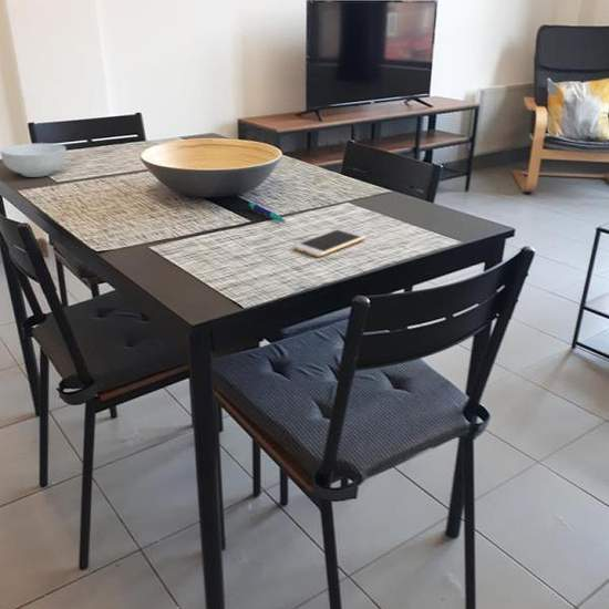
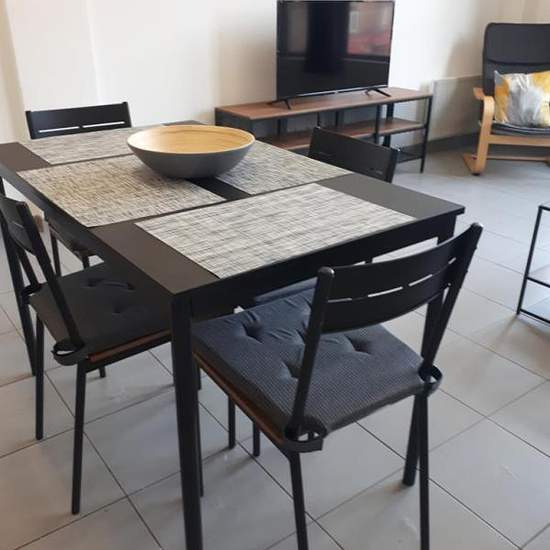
- cereal bowl (35, 161)
- pen (267, 211)
- smartphone (330, 241)
